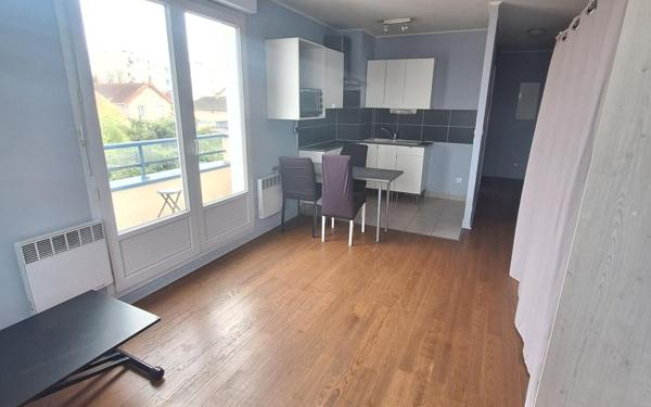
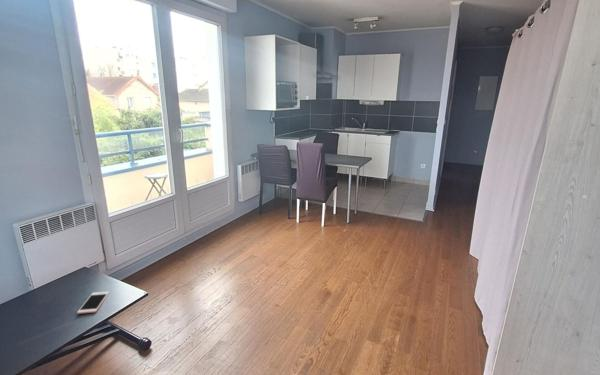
+ cell phone (94, 302)
